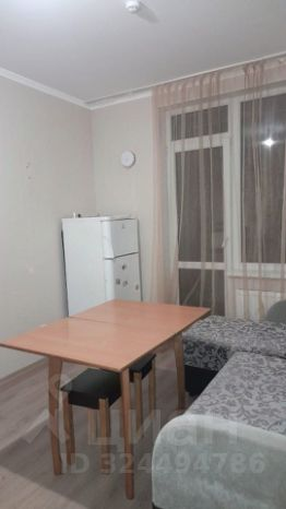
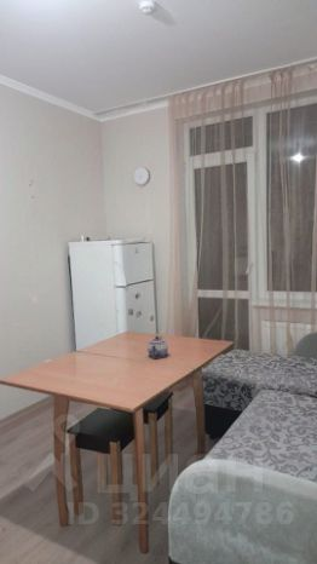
+ teapot (157, 346)
